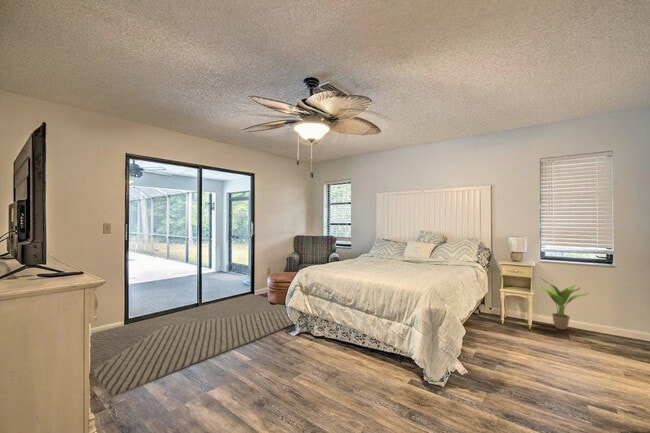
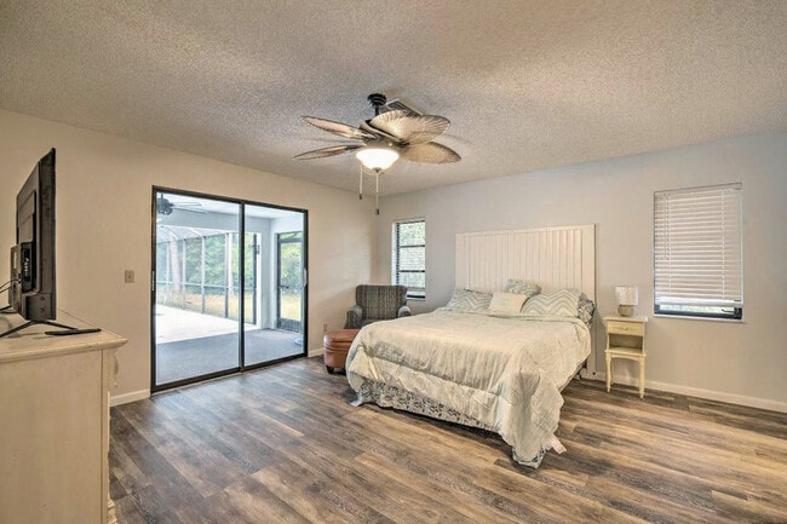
- rug (209, 324)
- potted plant (562, 304)
